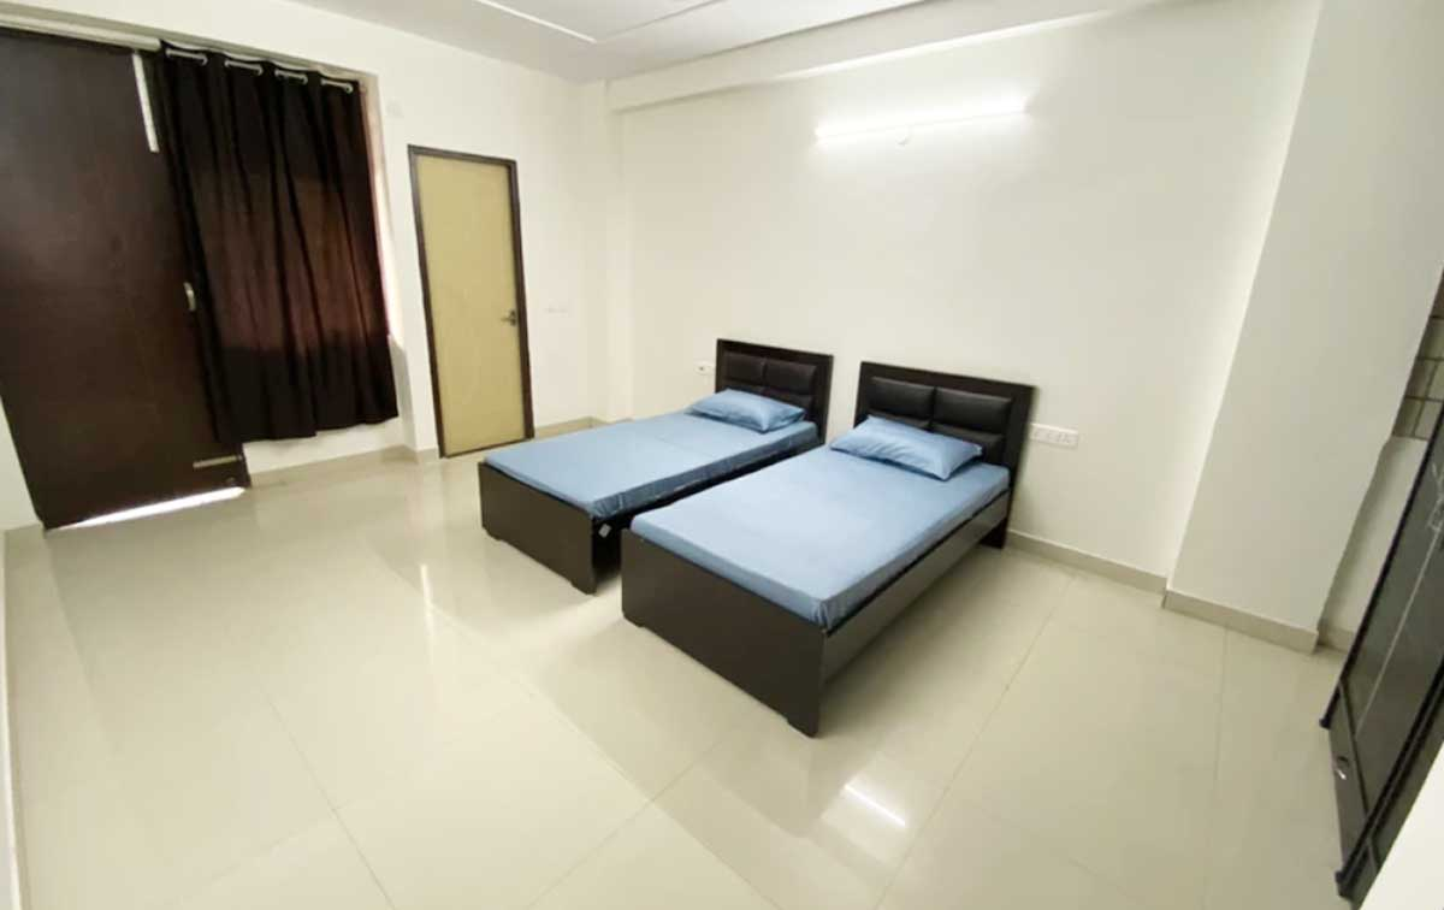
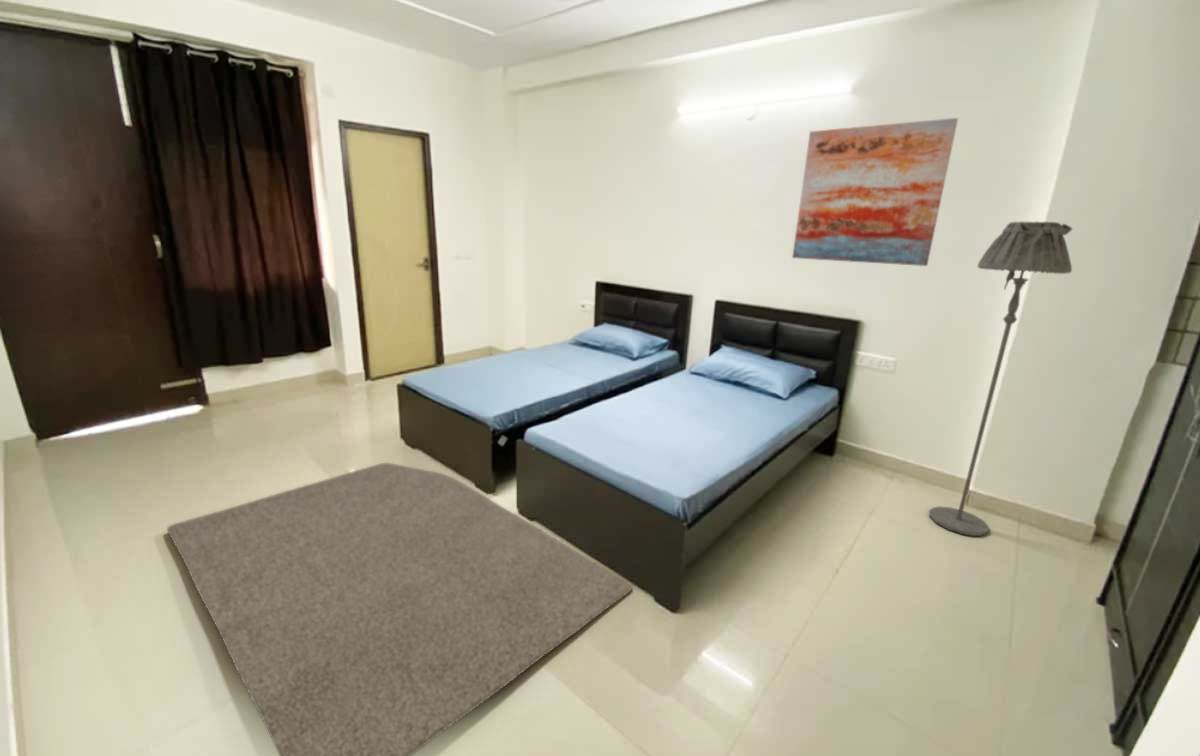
+ wall art (866, 195)
+ rug (386, 556)
+ floor lamp (992, 384)
